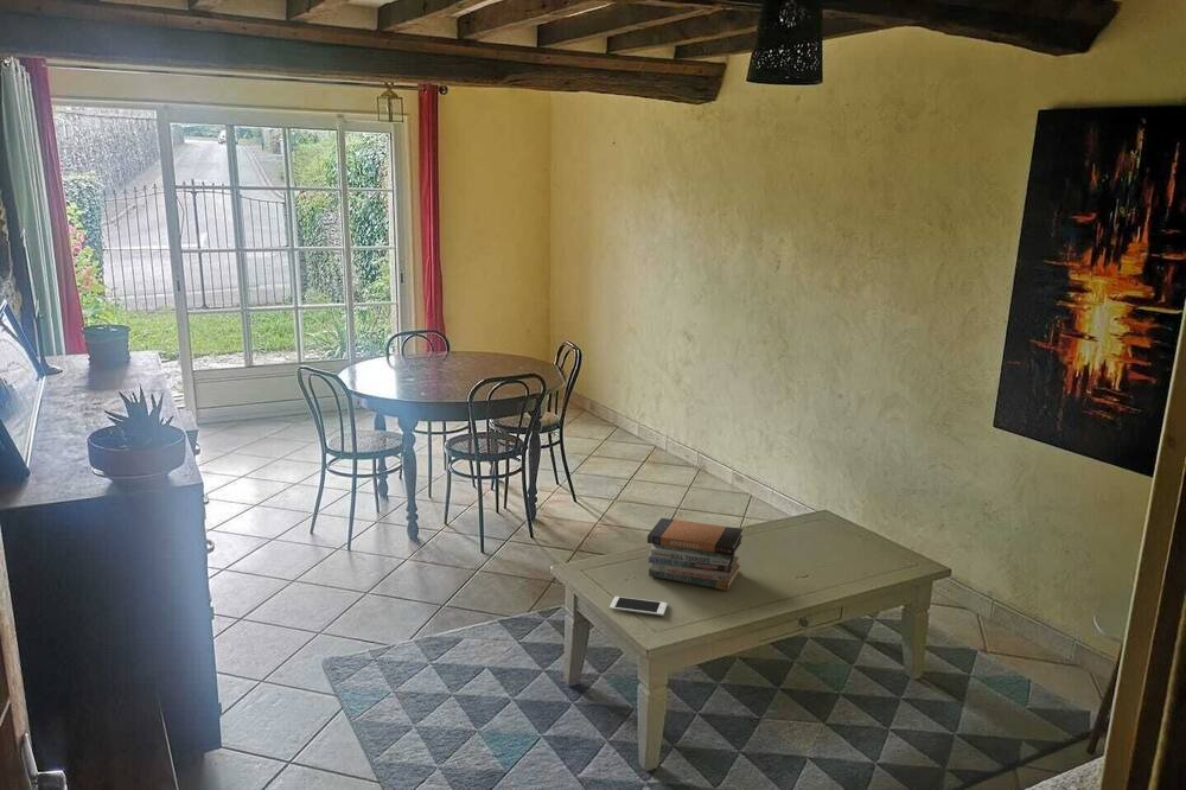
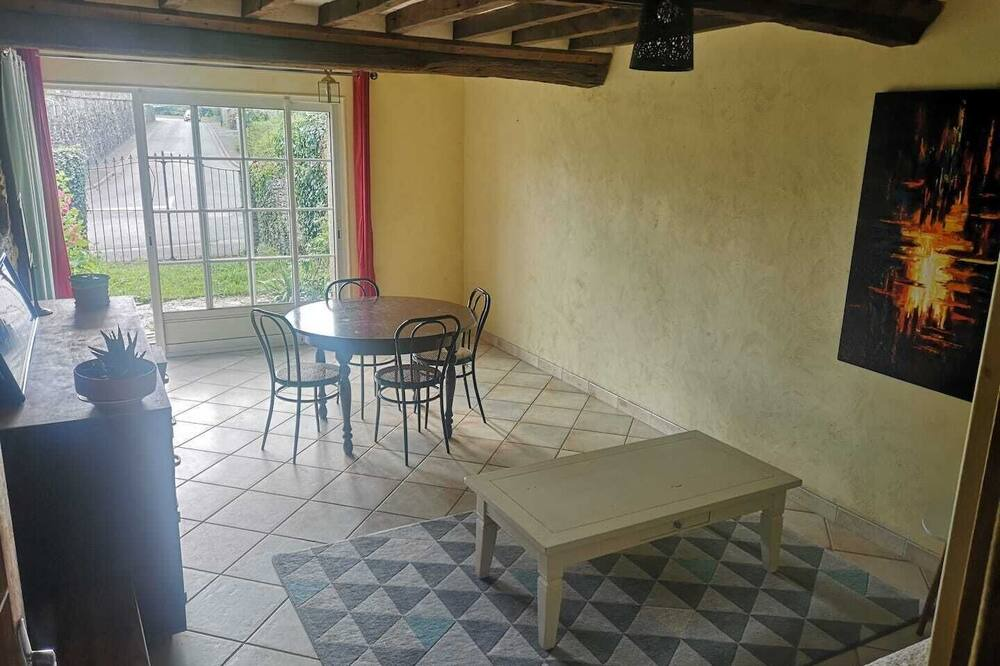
- cell phone (638, 605)
- book stack (694, 553)
